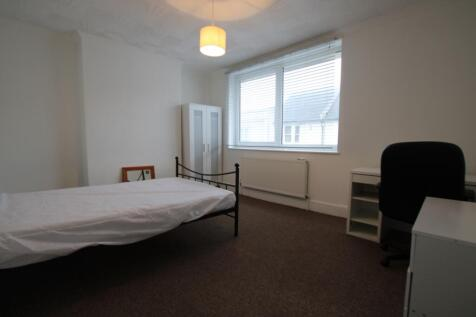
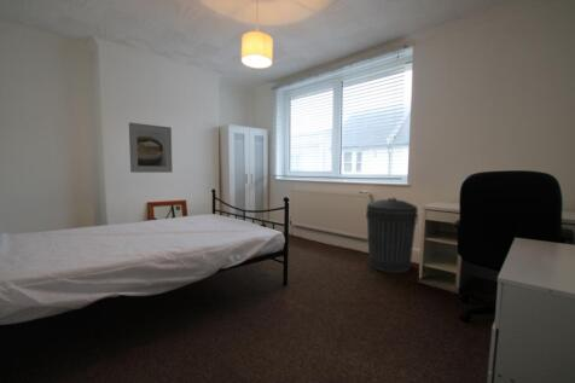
+ trash can (390, 232)
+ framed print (151, 149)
